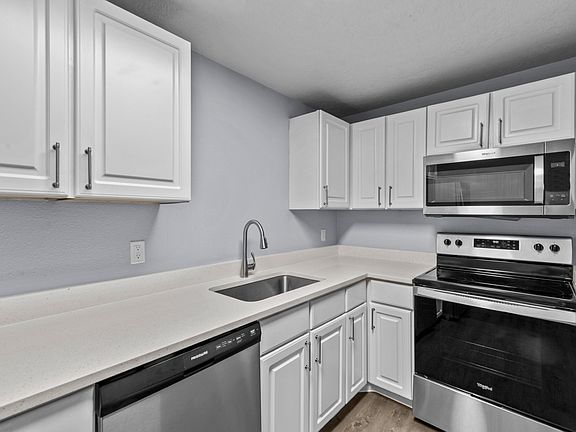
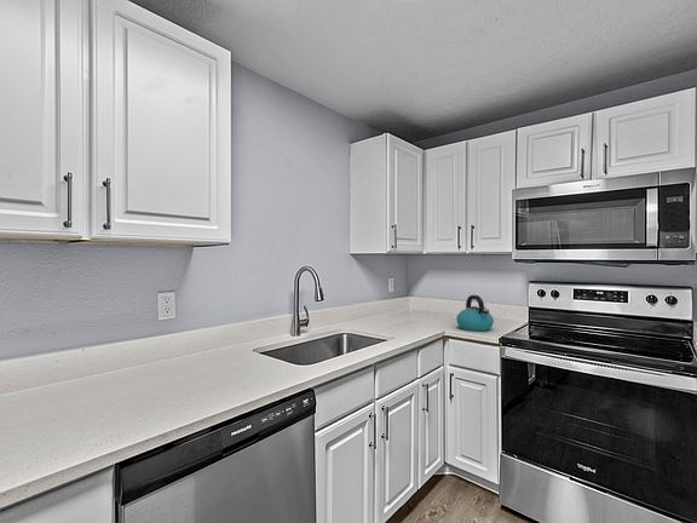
+ kettle (476, 311)
